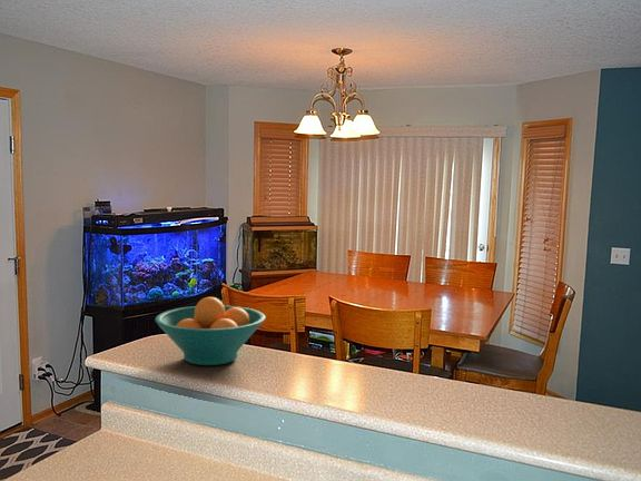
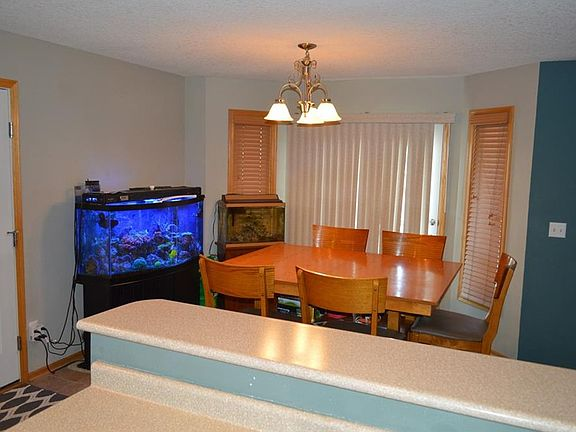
- fruit bowl (210, 327)
